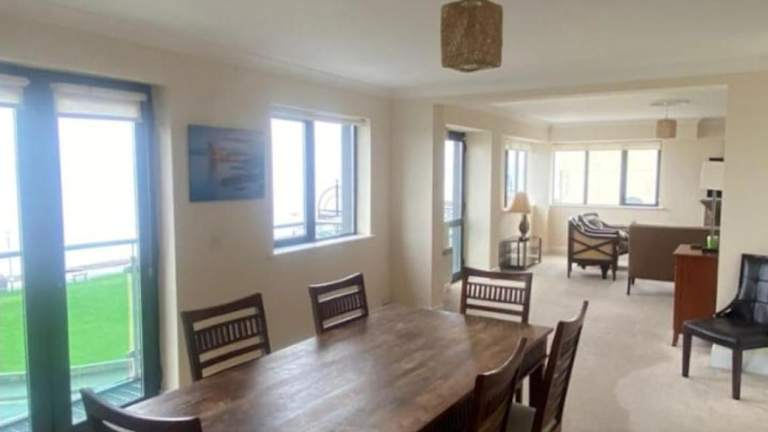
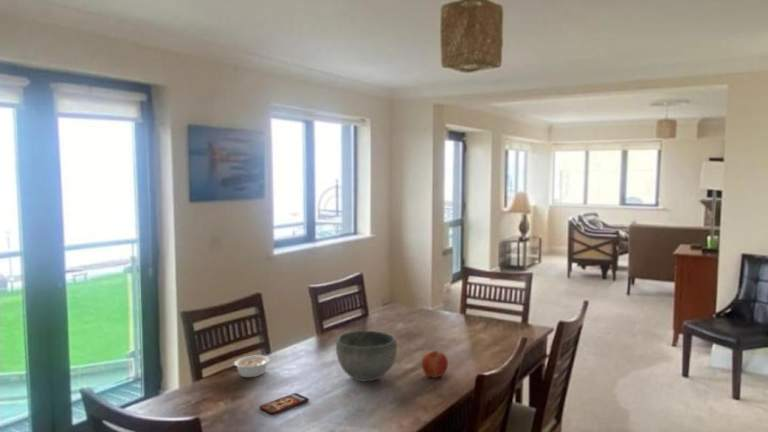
+ bowl (366, 357)
+ legume (253, 365)
+ smartphone (284, 403)
+ fruit (434, 362)
